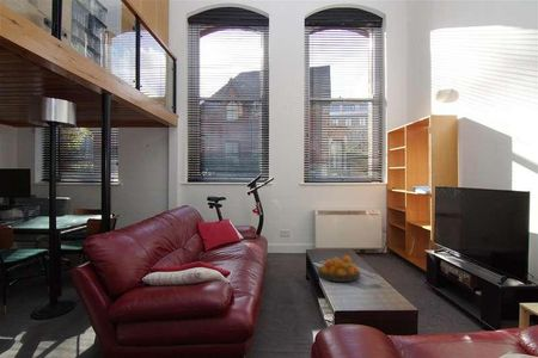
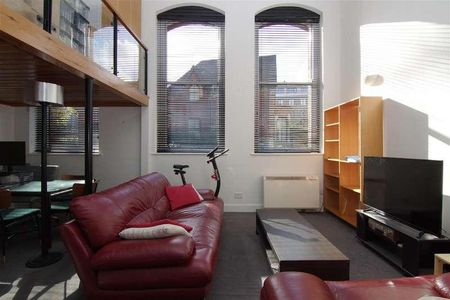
- fruit bowl (338, 266)
